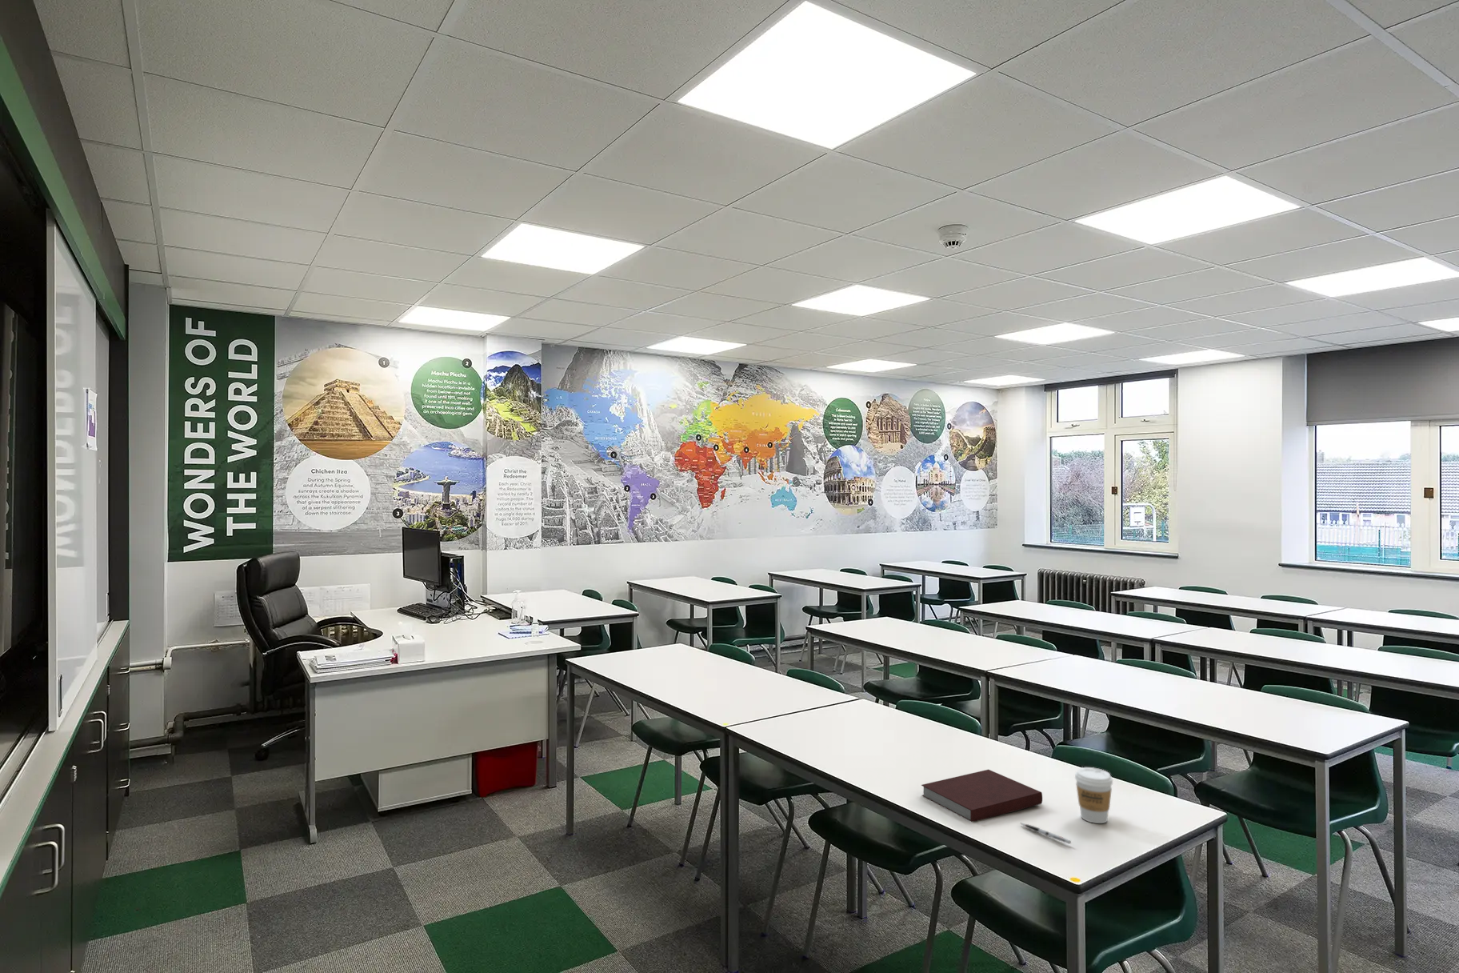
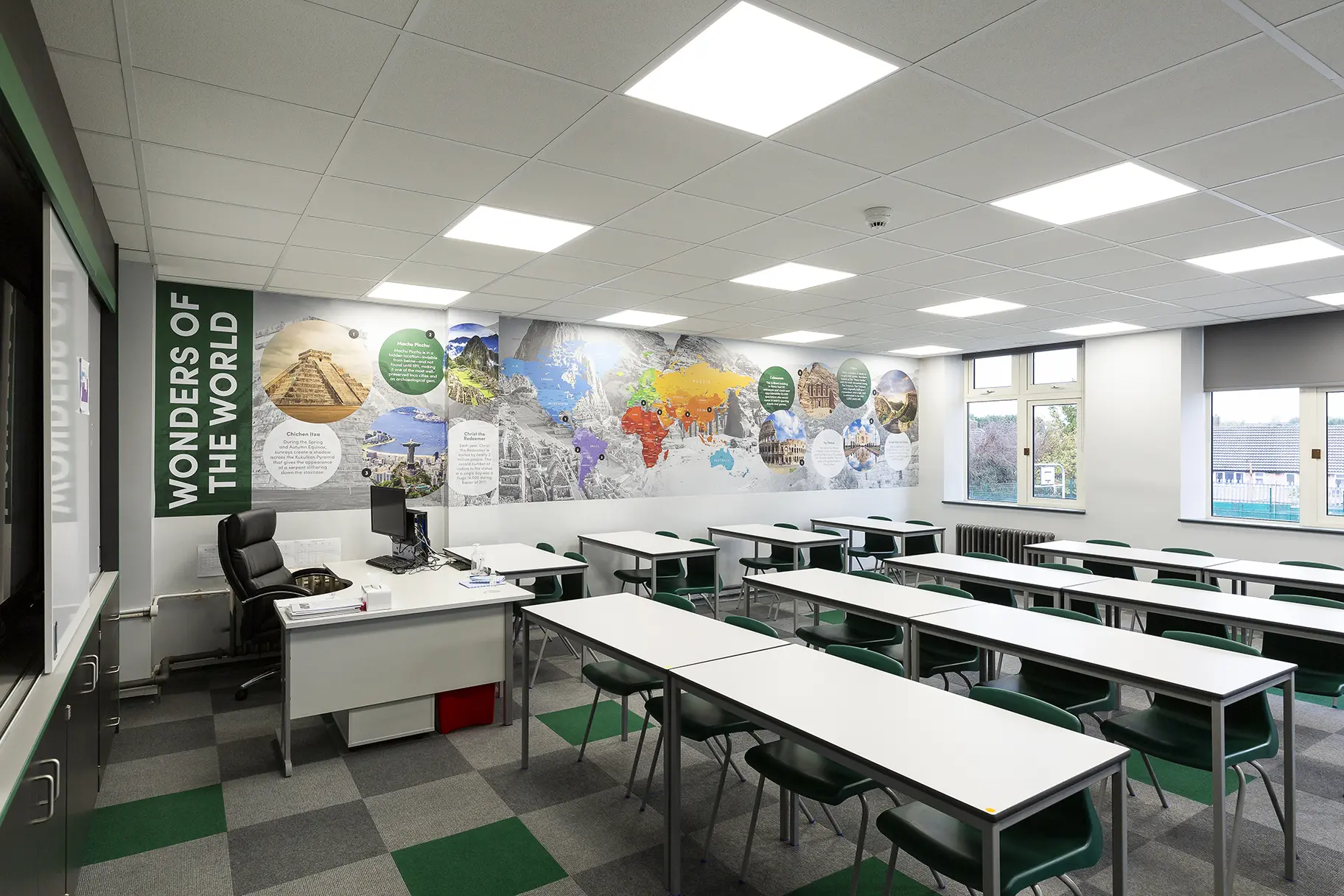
- notebook (980, 794)
- pen (1044, 832)
- coffee cup (1093, 795)
